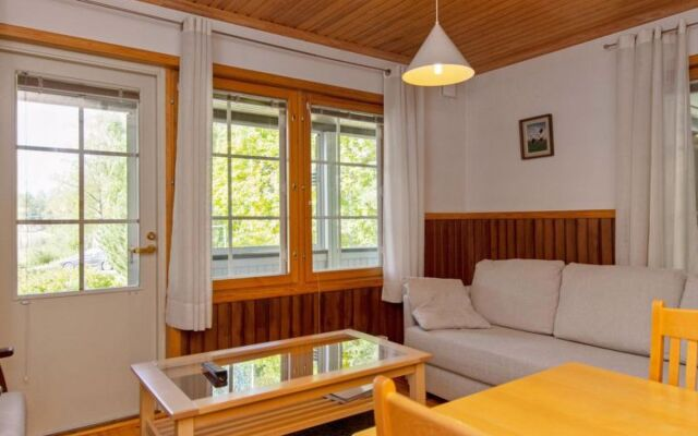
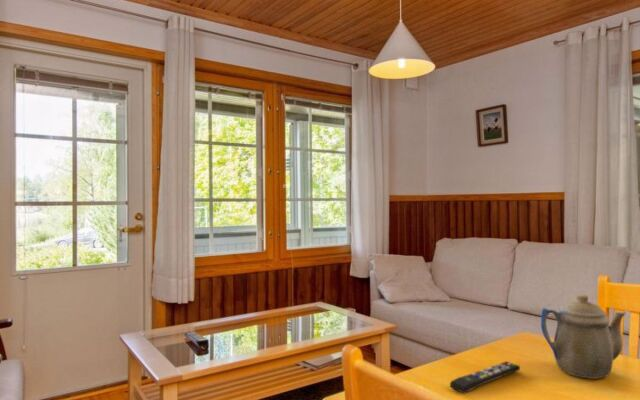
+ remote control (486, 375)
+ teapot (582, 332)
